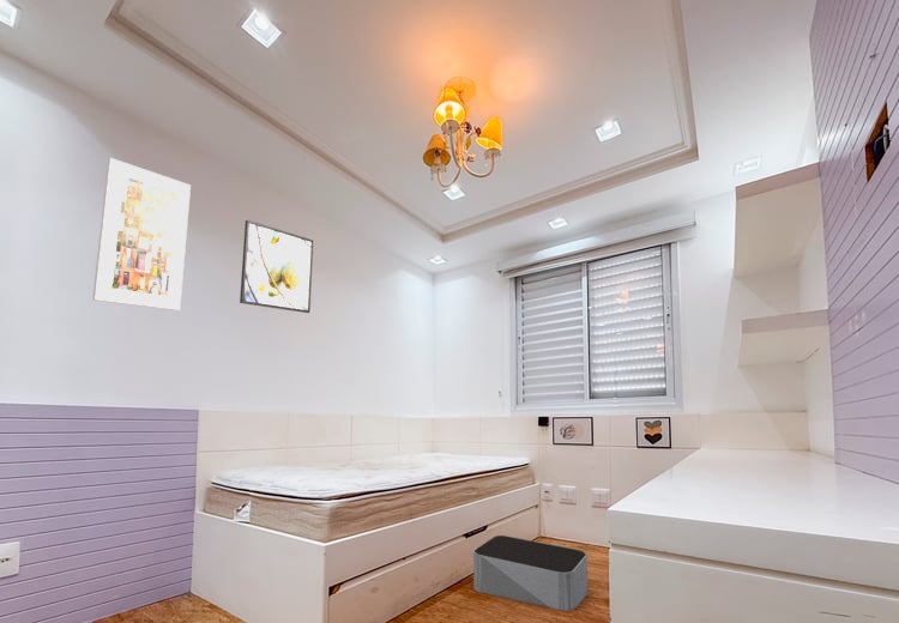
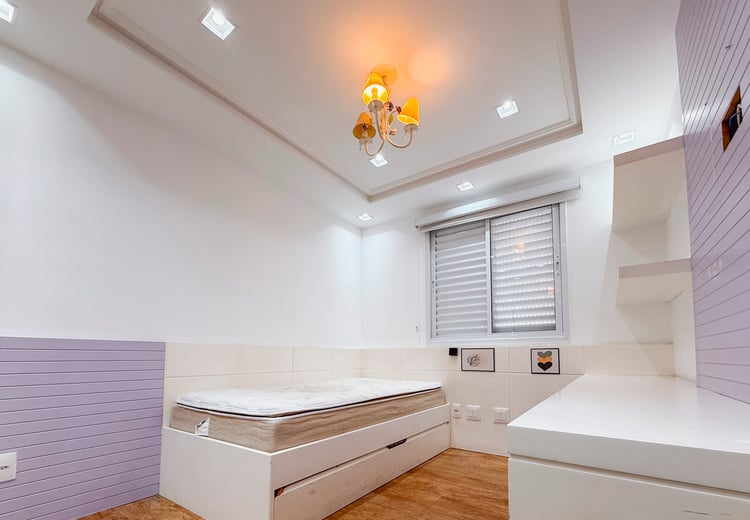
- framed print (145, 237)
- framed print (279, 268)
- storage bin (530, 570)
